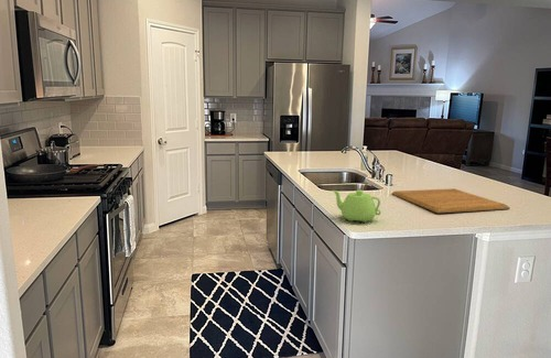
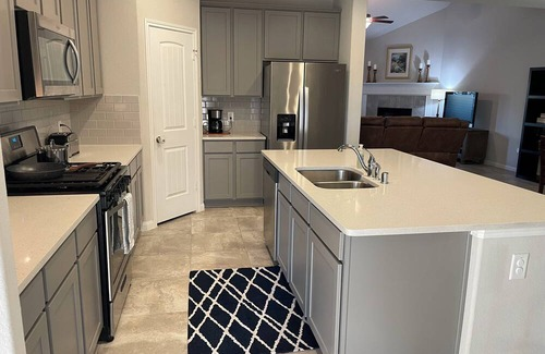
- chopping board (446, 198)
- teapot (356, 204)
